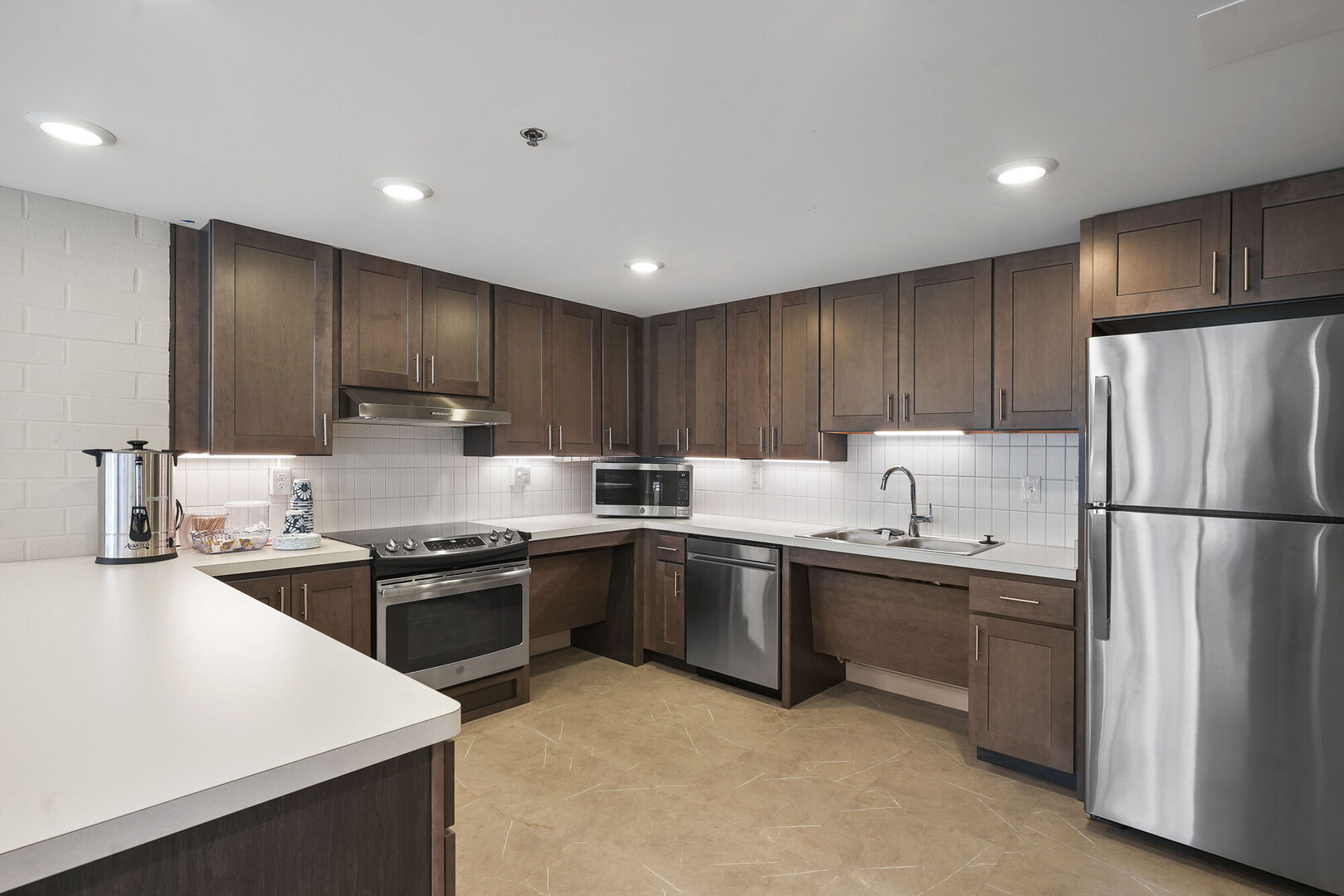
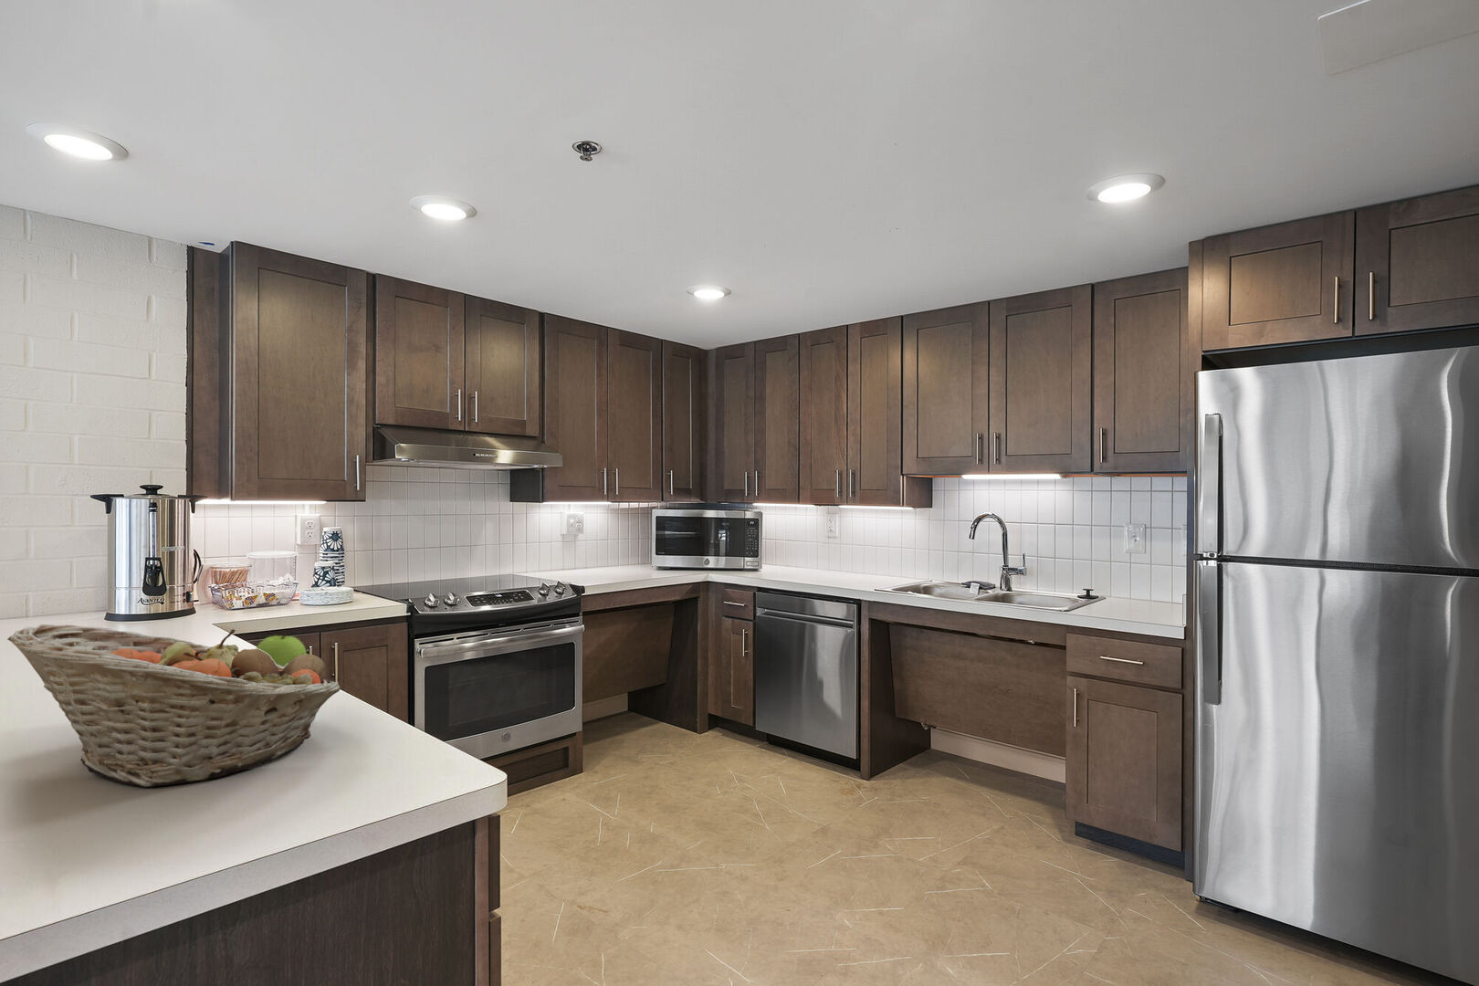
+ fruit basket (185, 684)
+ apple (280, 659)
